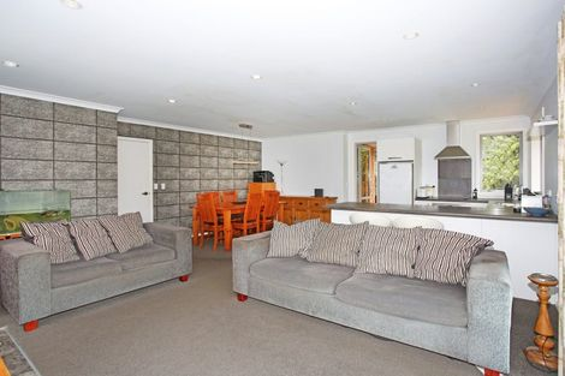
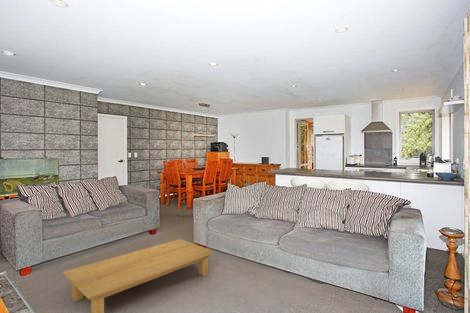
+ coffee table (146, 272)
